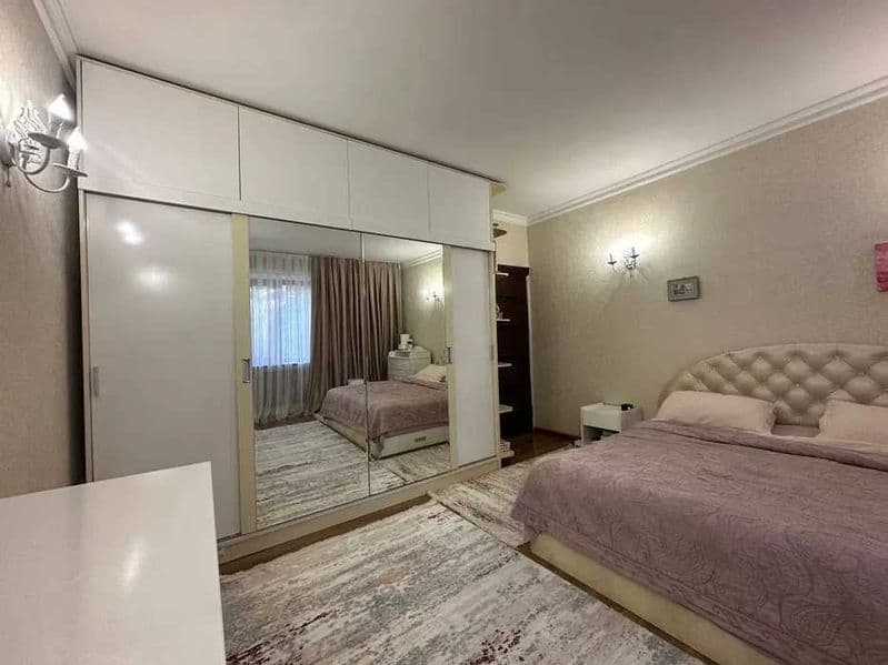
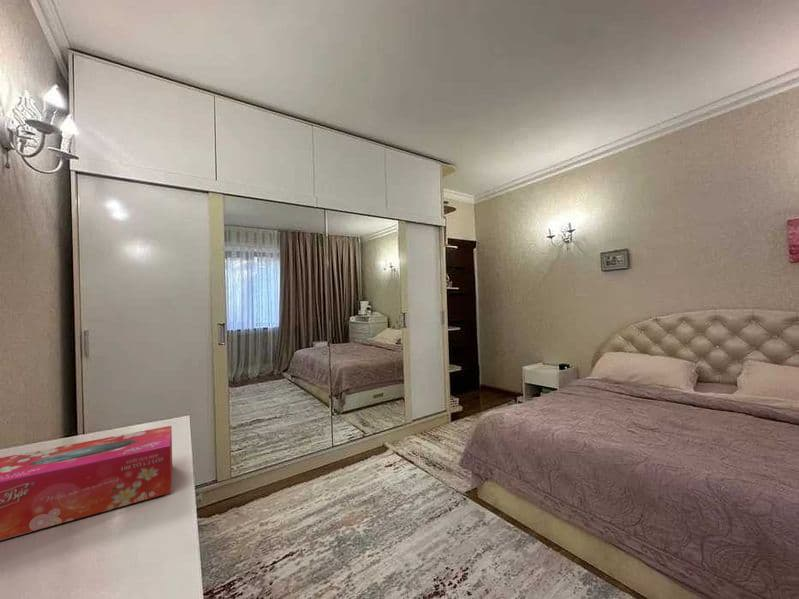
+ tissue box (87, 475)
